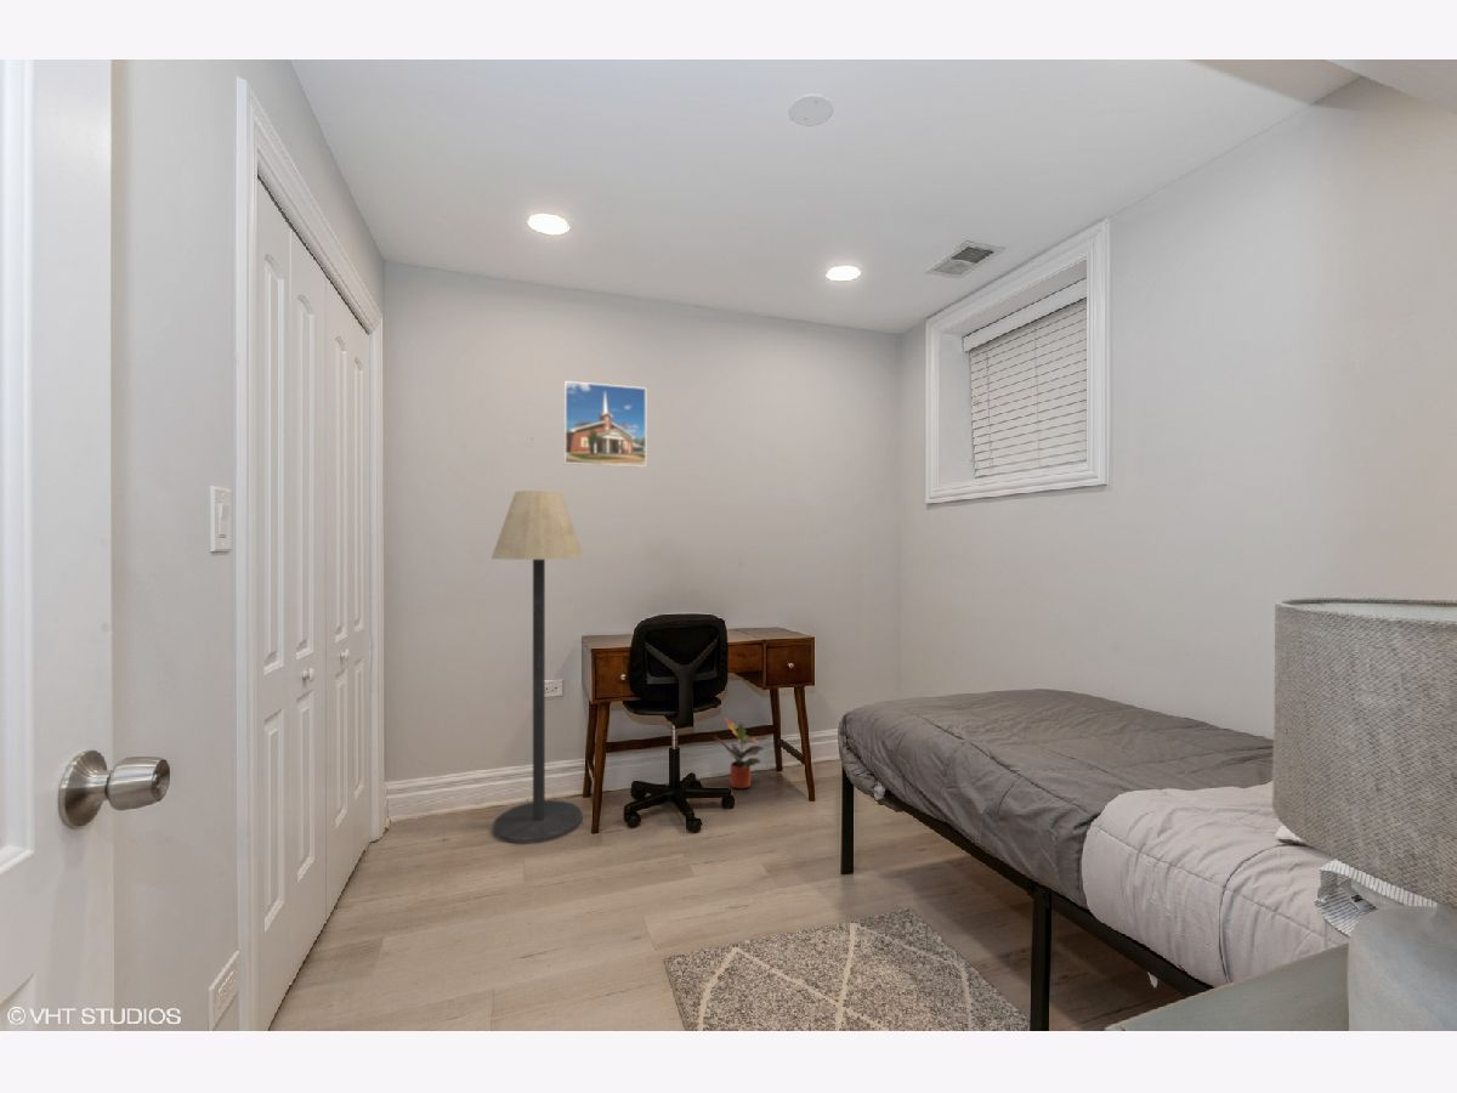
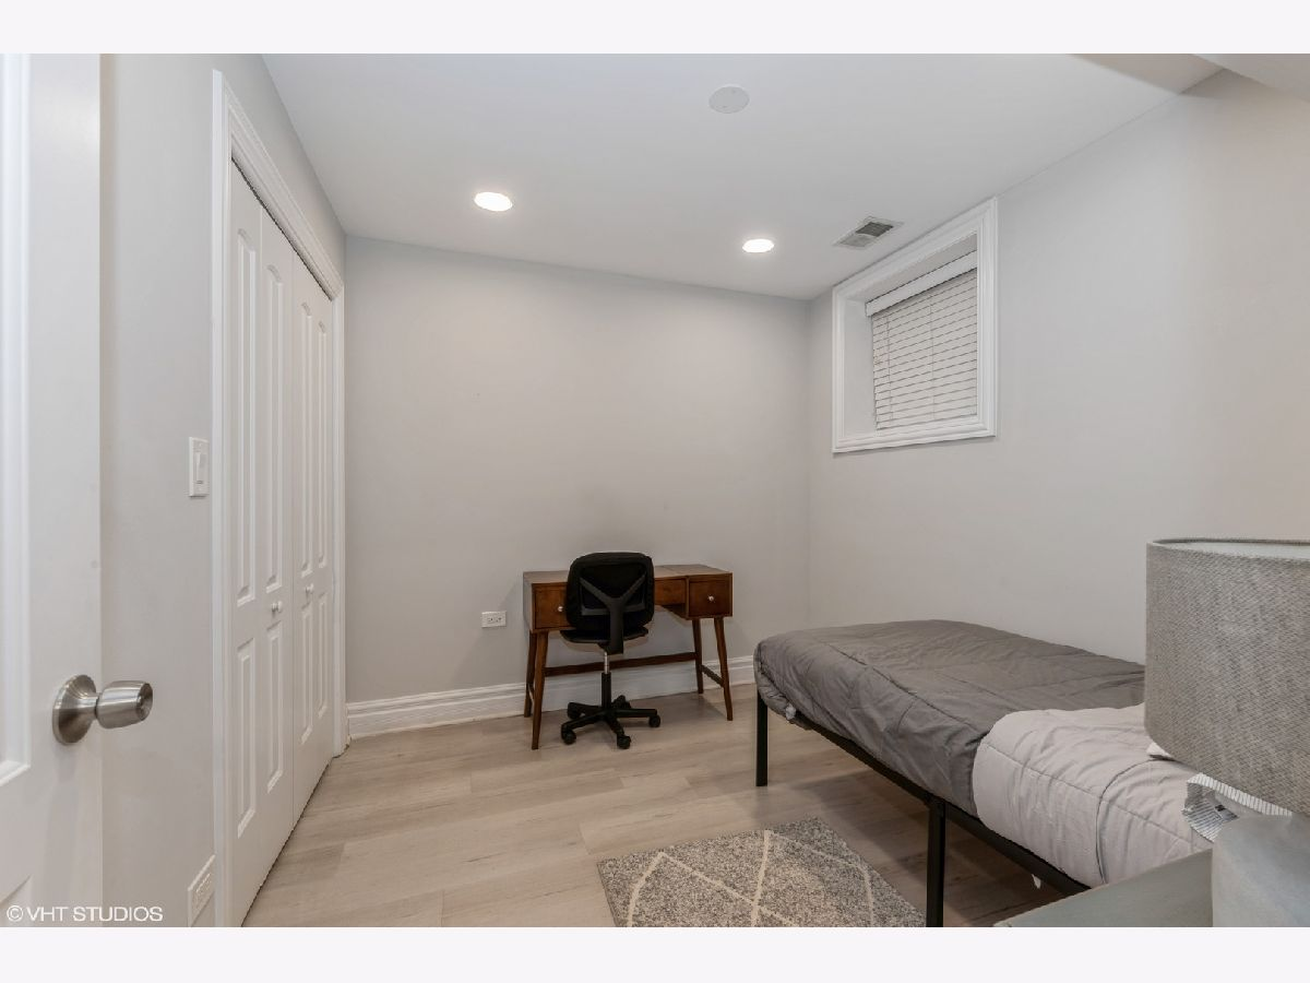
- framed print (606, 425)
- potted plant (743, 754)
- floor lamp (538, 658)
